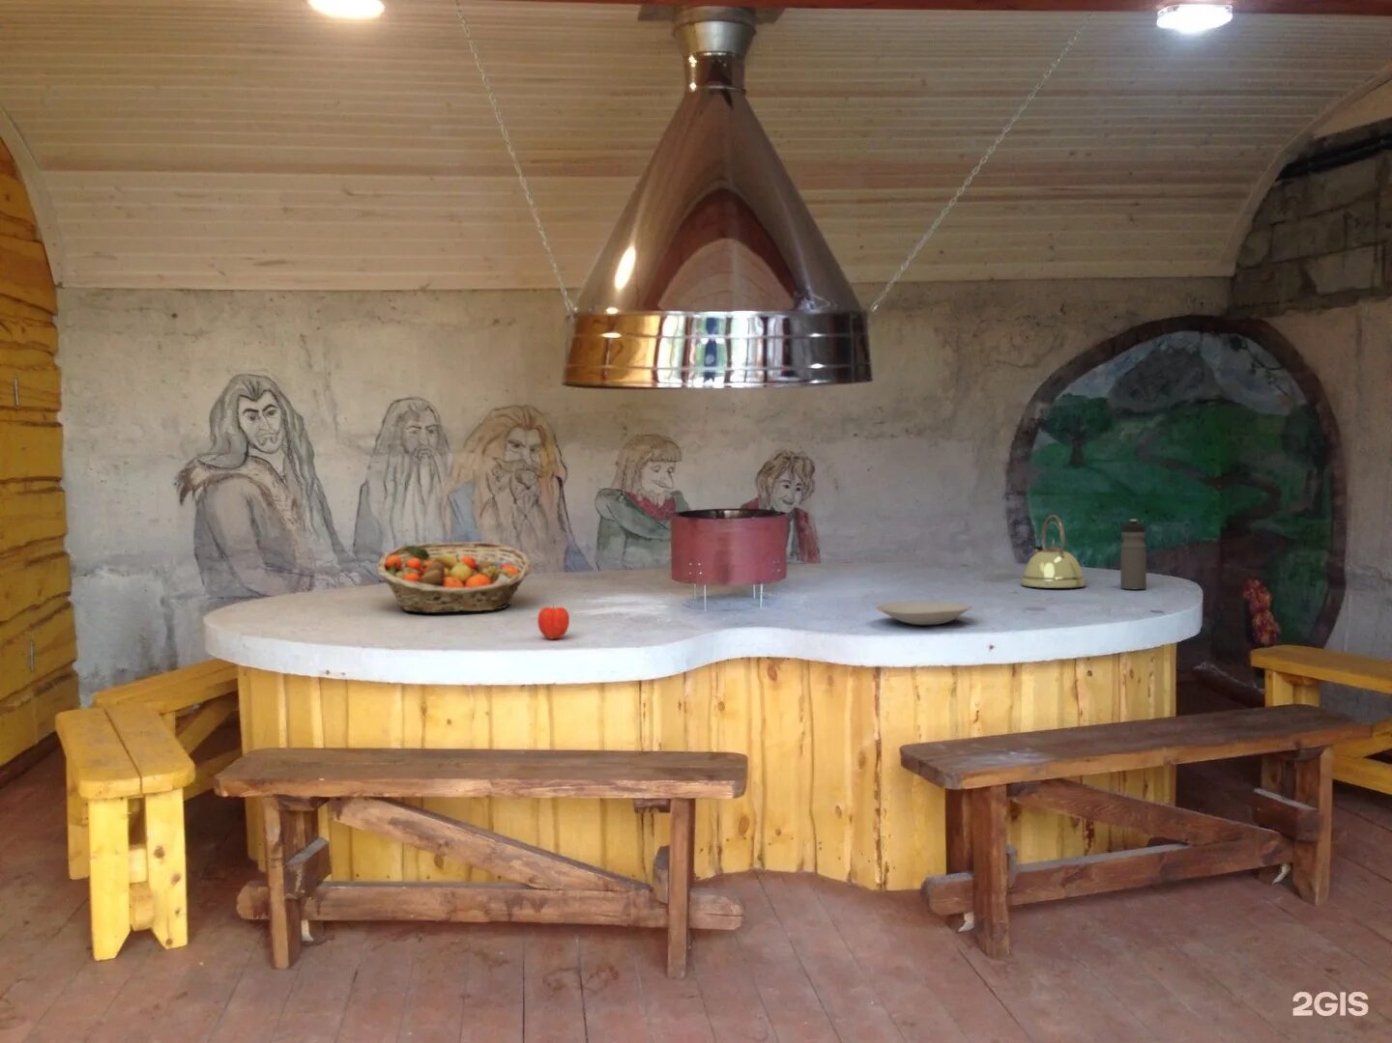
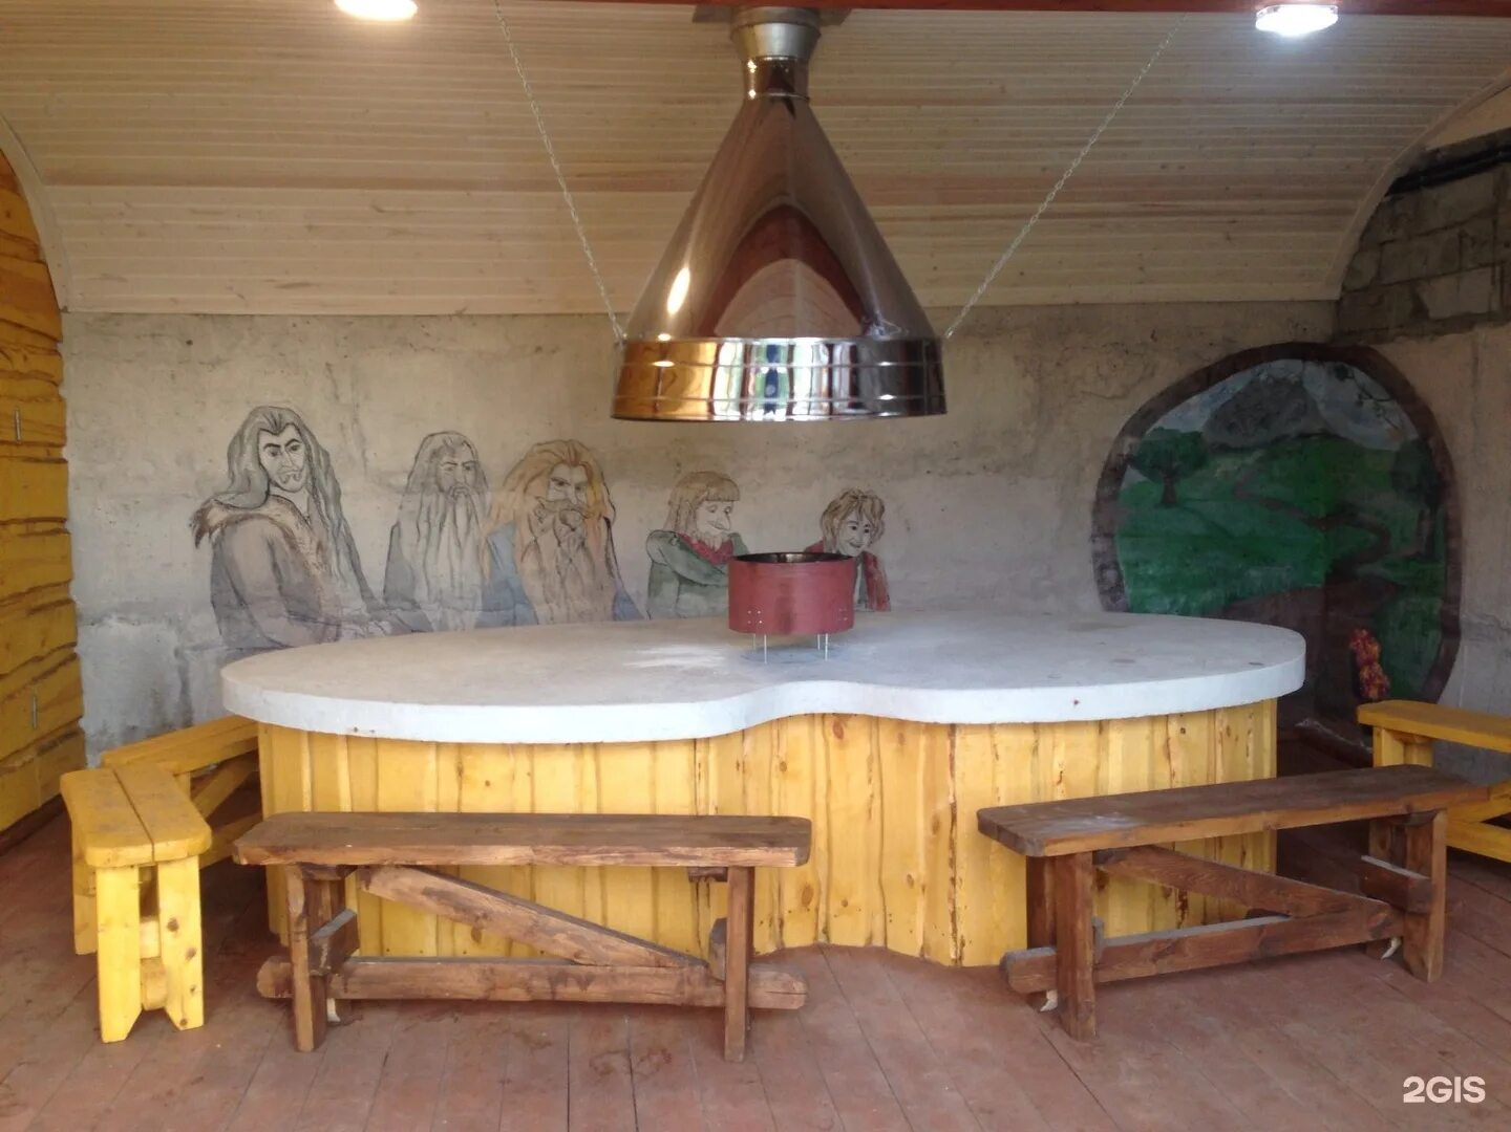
- kettle (1051, 550)
- apple (552, 621)
- water bottle (1133, 553)
- bowl (924, 615)
- fruit basket (455, 575)
